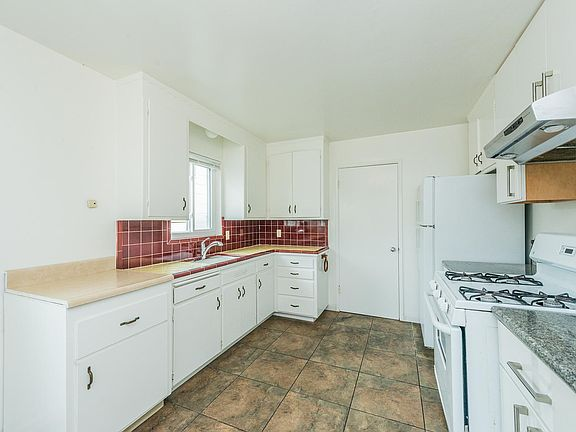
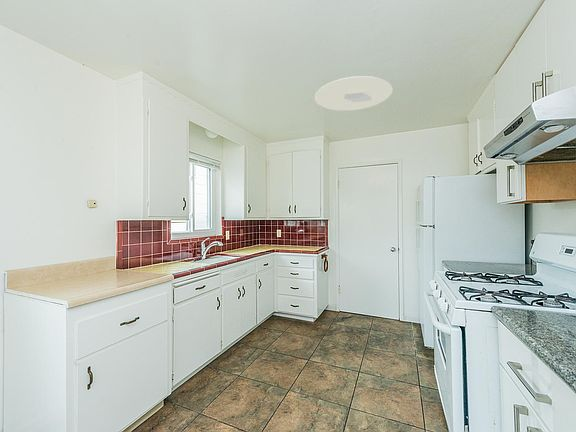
+ ceiling light (352, 92)
